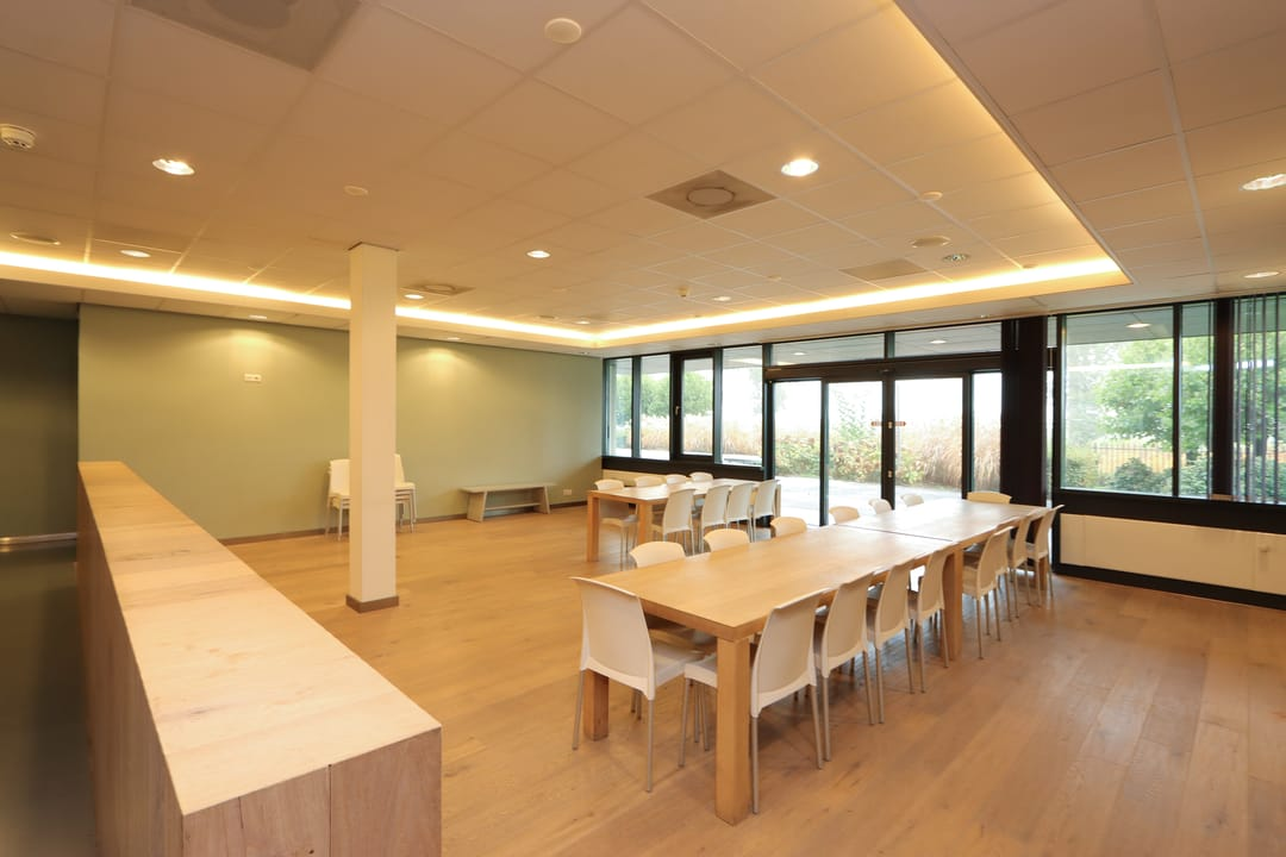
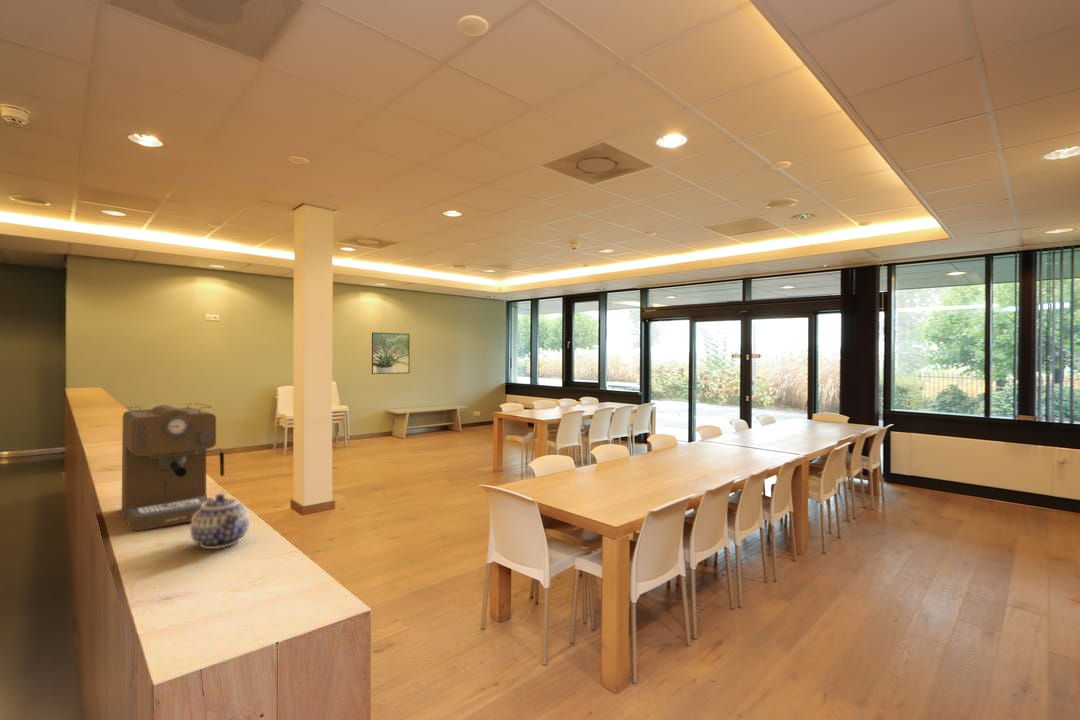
+ teapot (220, 518)
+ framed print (391, 353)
+ coffee maker (176, 460)
